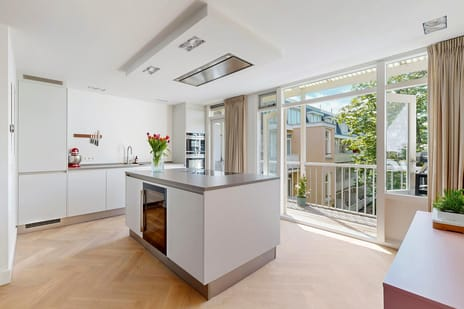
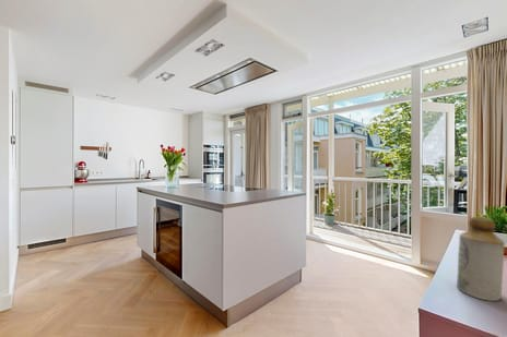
+ bottle (479, 254)
